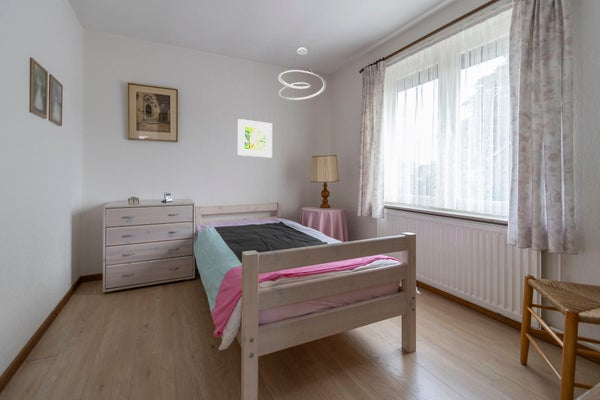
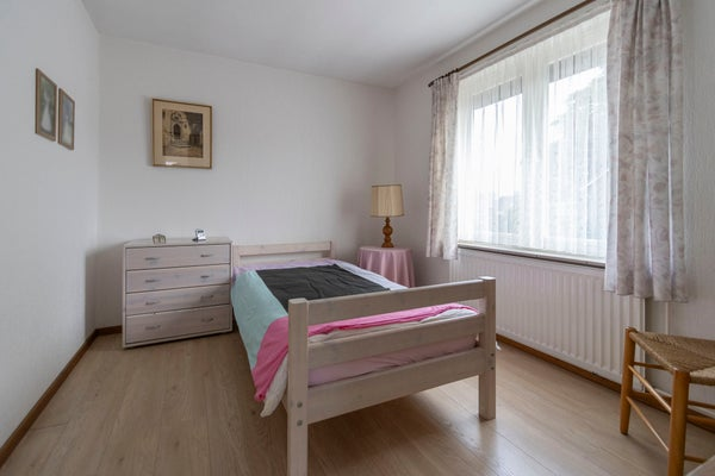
- ceiling light fixture (302, 71)
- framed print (255, 138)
